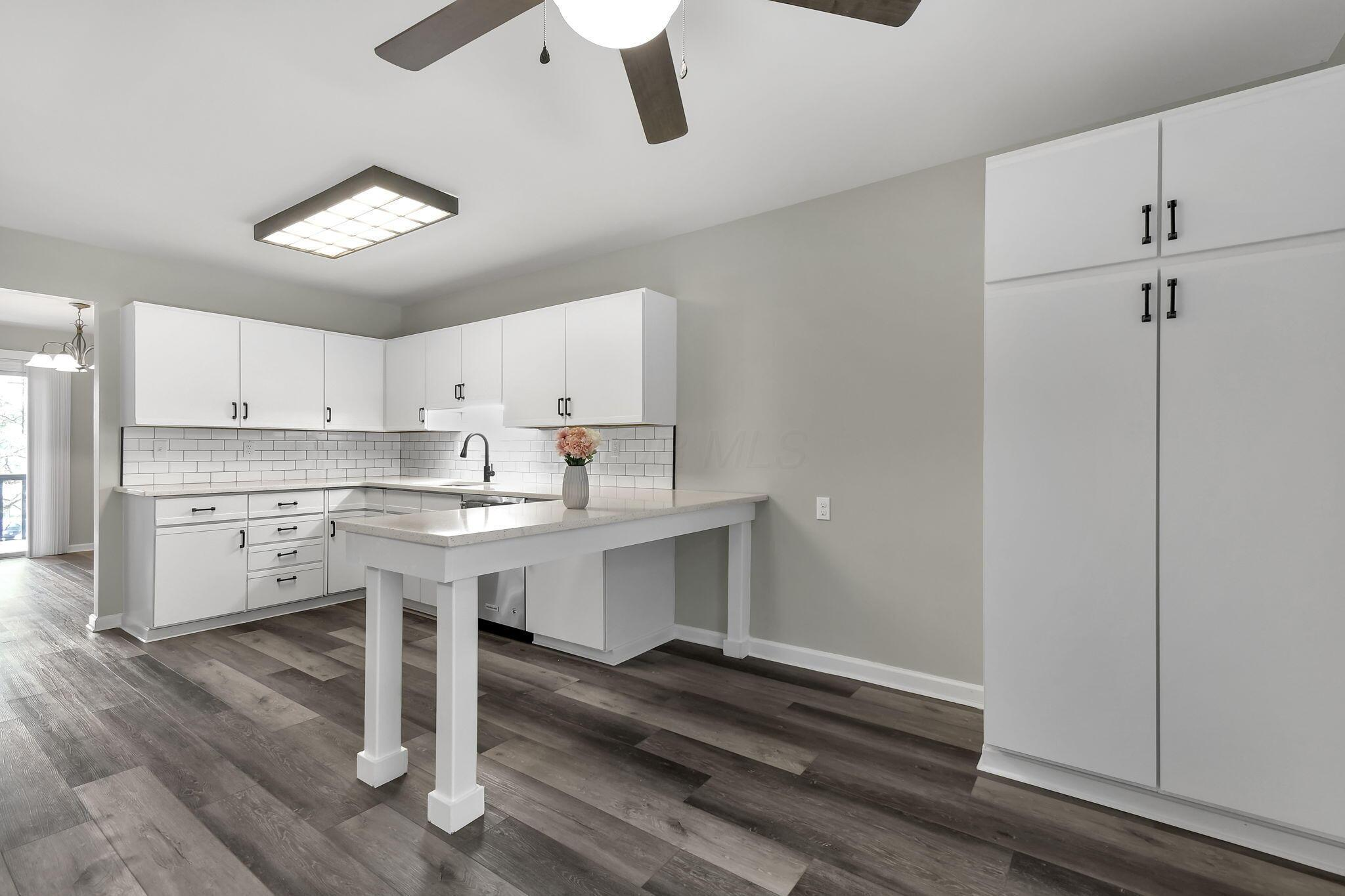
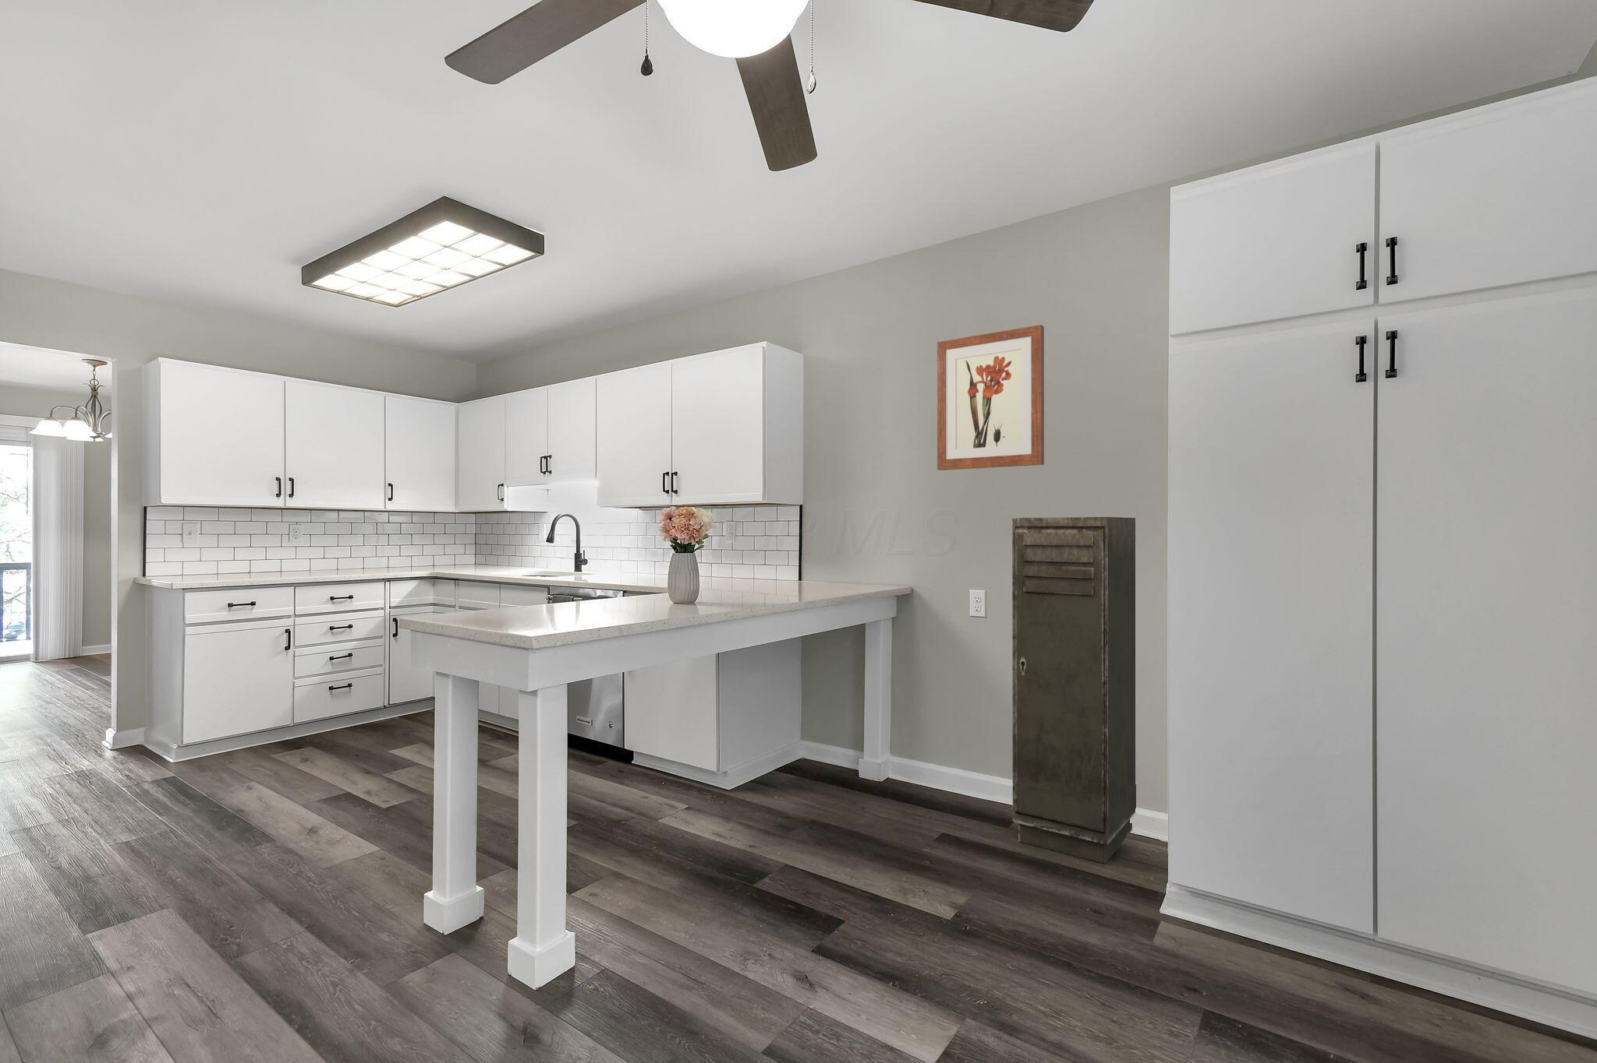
+ storage cabinet (1075, 677)
+ wall art (988, 400)
